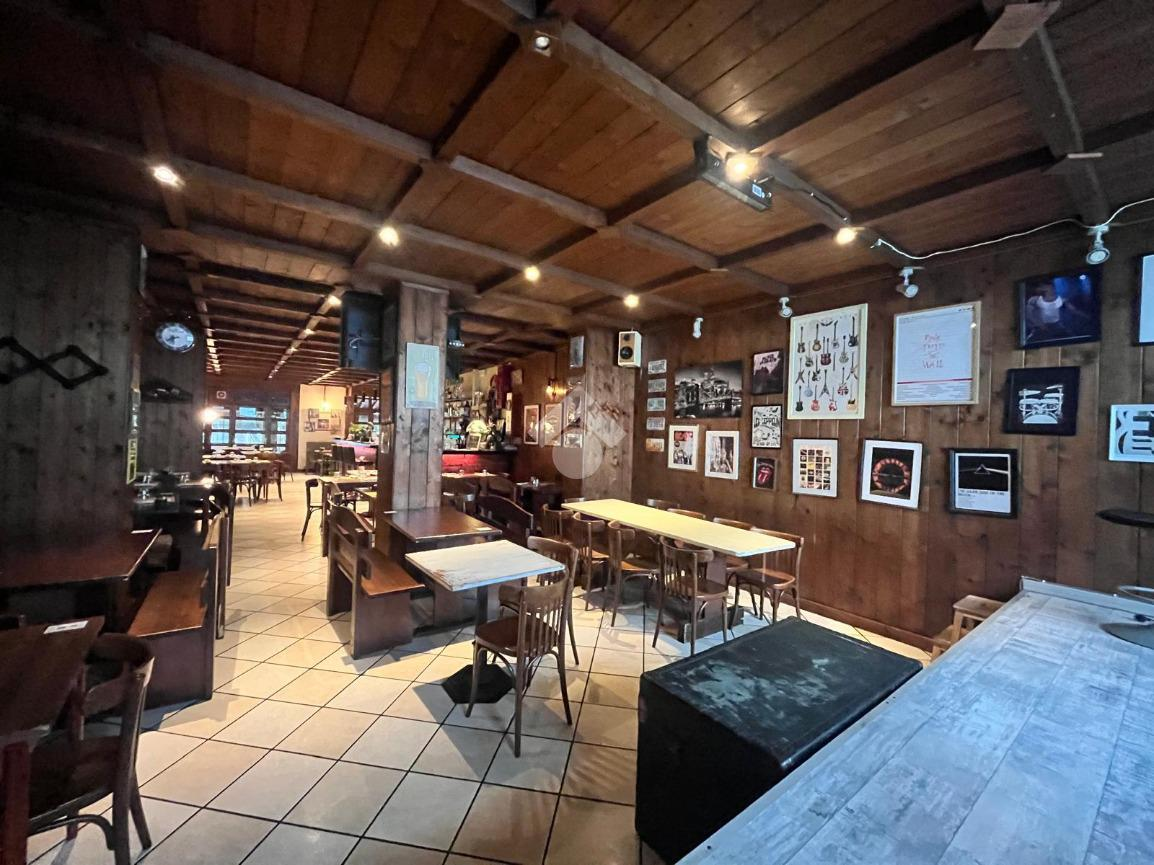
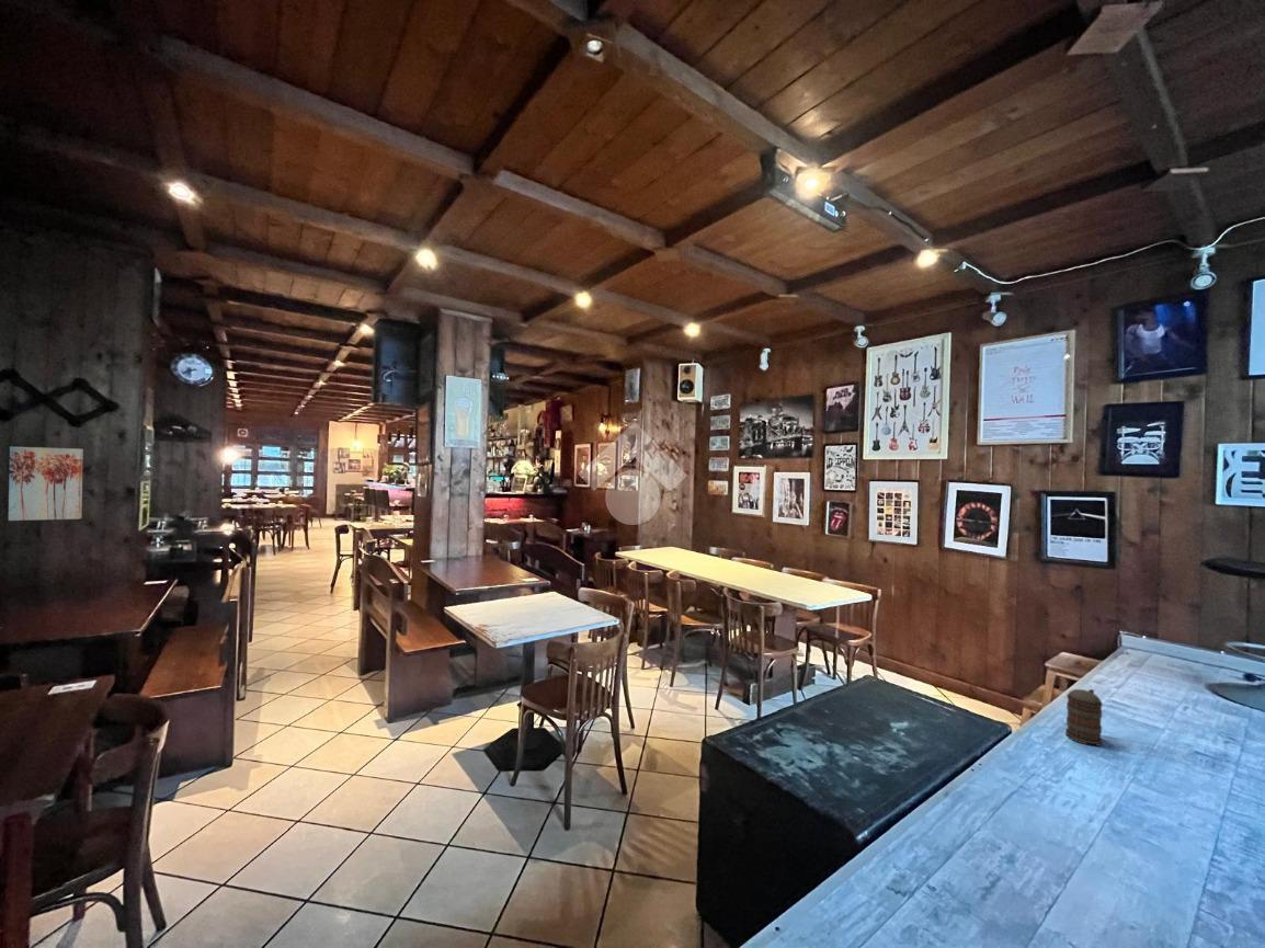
+ wall art (46, 483)
+ beer mug (1085, 713)
